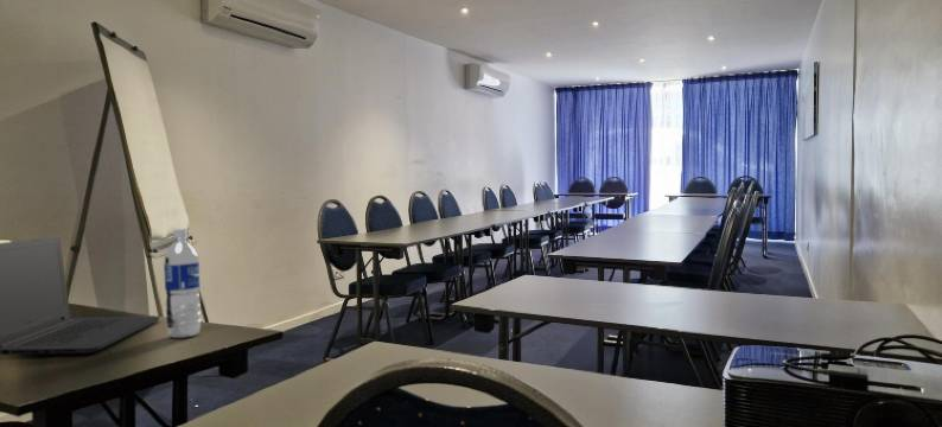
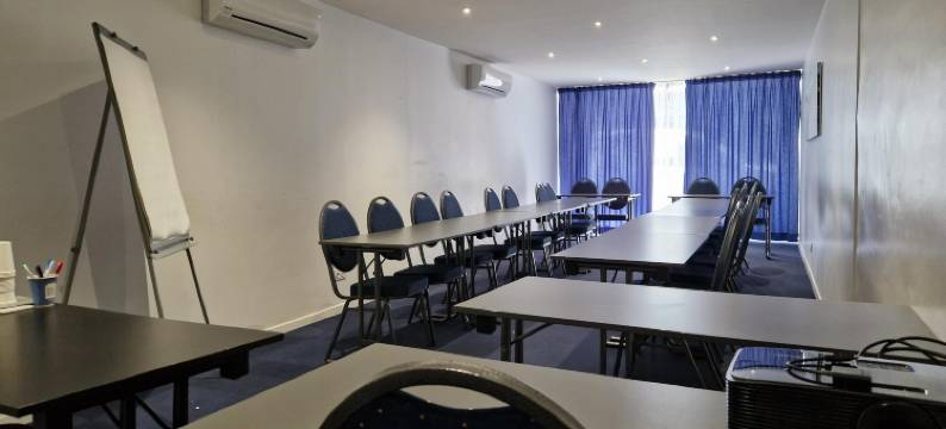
- laptop (66, 291)
- water bottle (182, 282)
